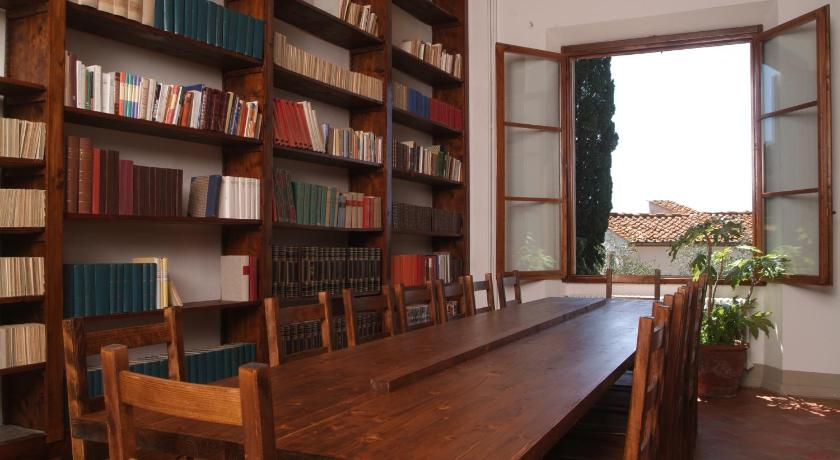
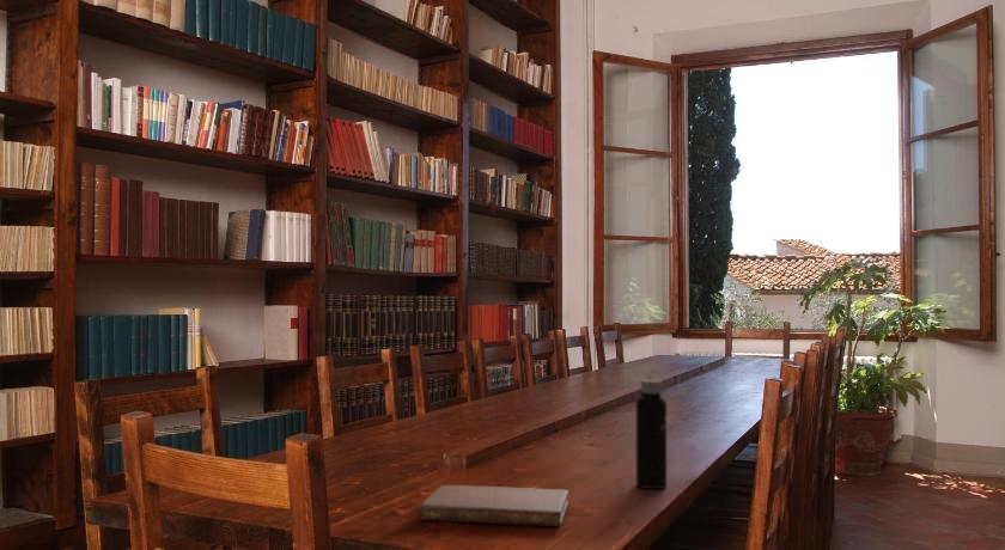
+ notebook (497, 503)
+ water bottle (651, 427)
